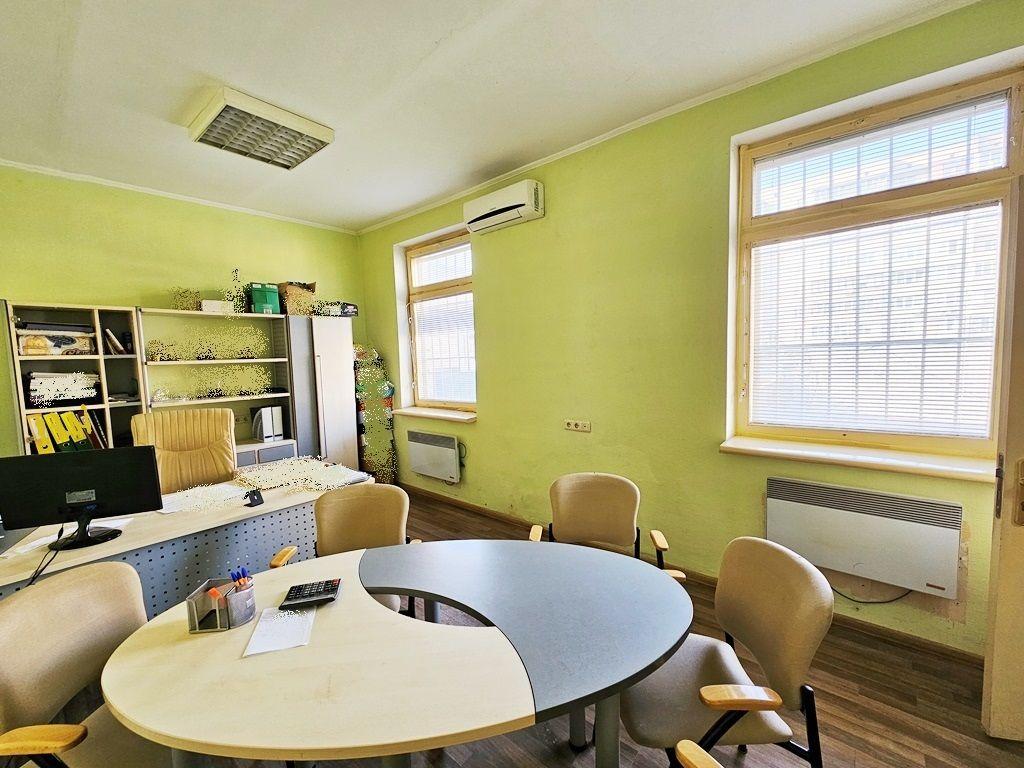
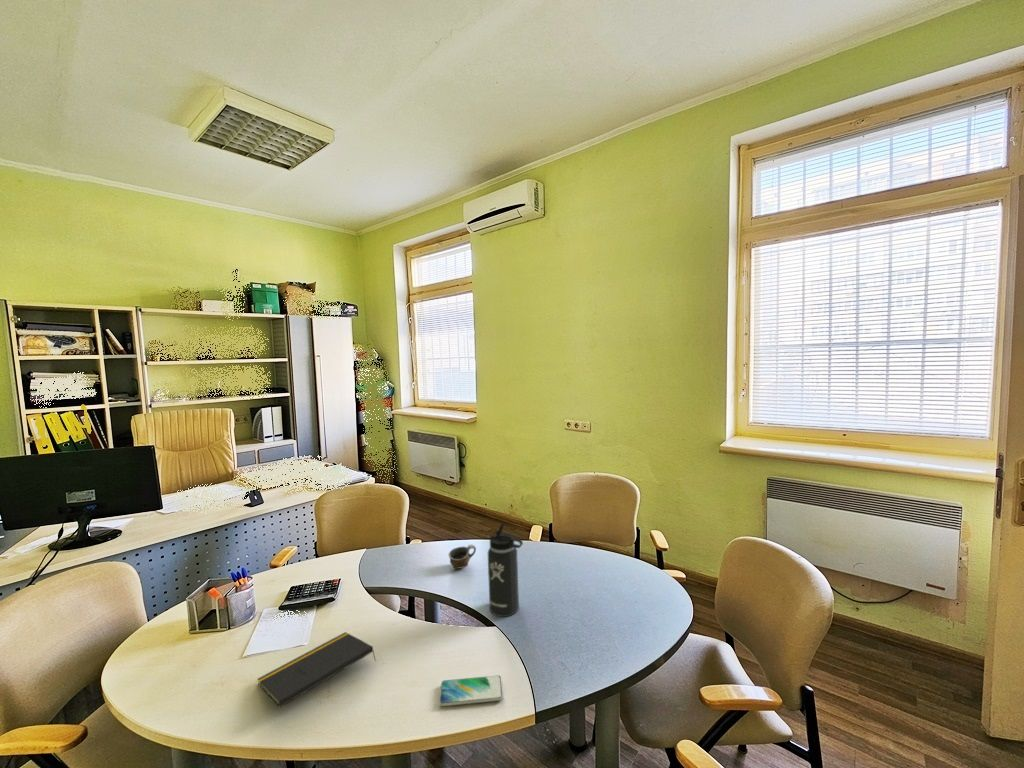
+ thermos bottle (506, 566)
+ cup (461, 556)
+ smartphone (471, 690)
+ notepad (316, 664)
